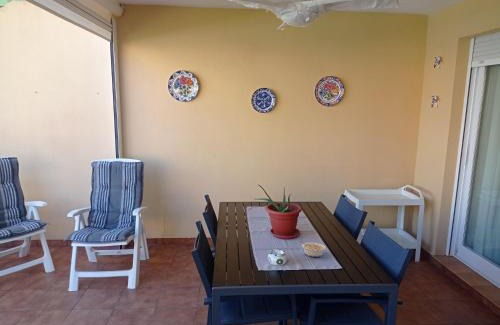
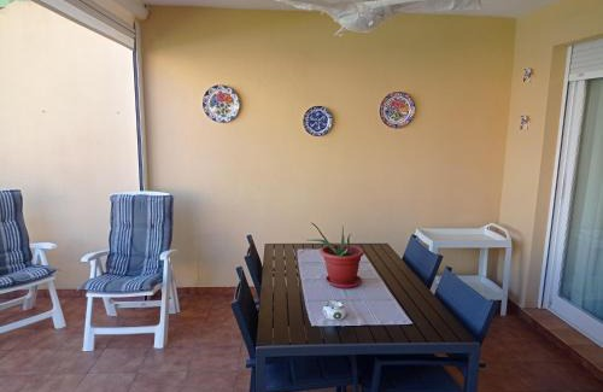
- legume (312, 249)
